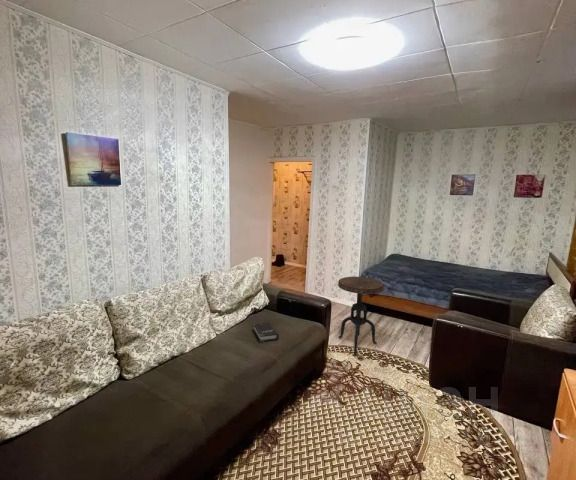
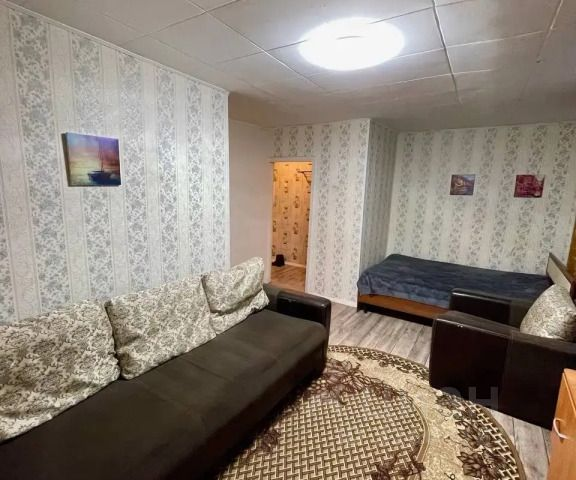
- hardback book (265, 331)
- side table (358, 314)
